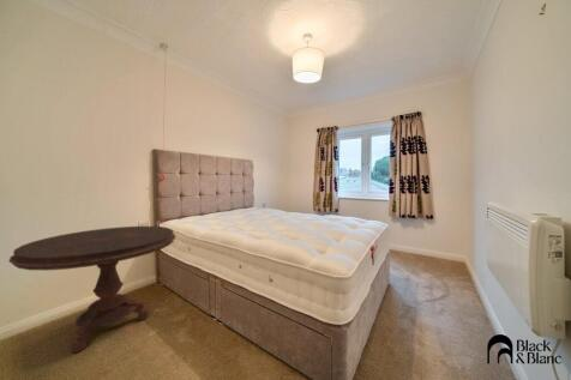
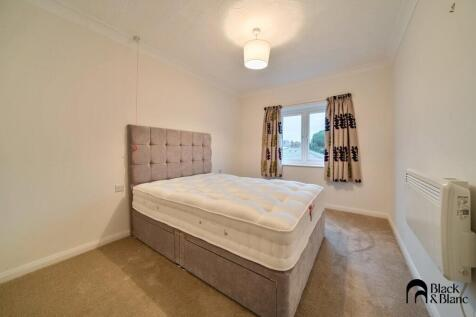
- side table (108, 282)
